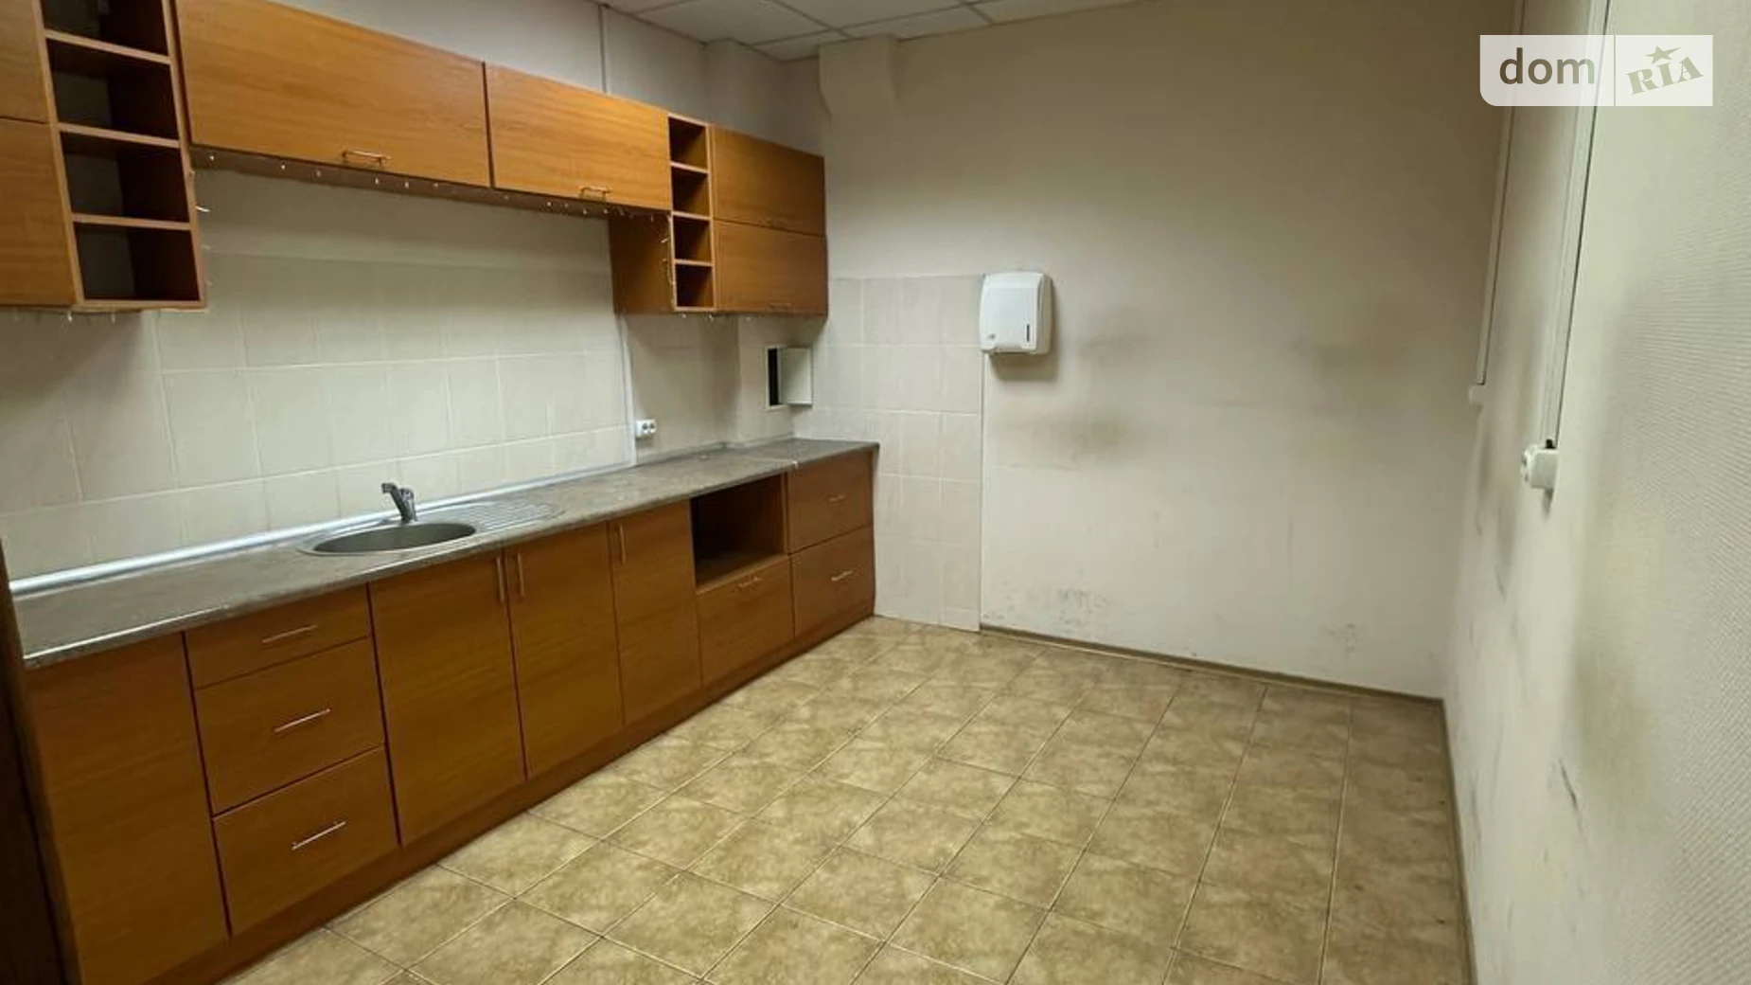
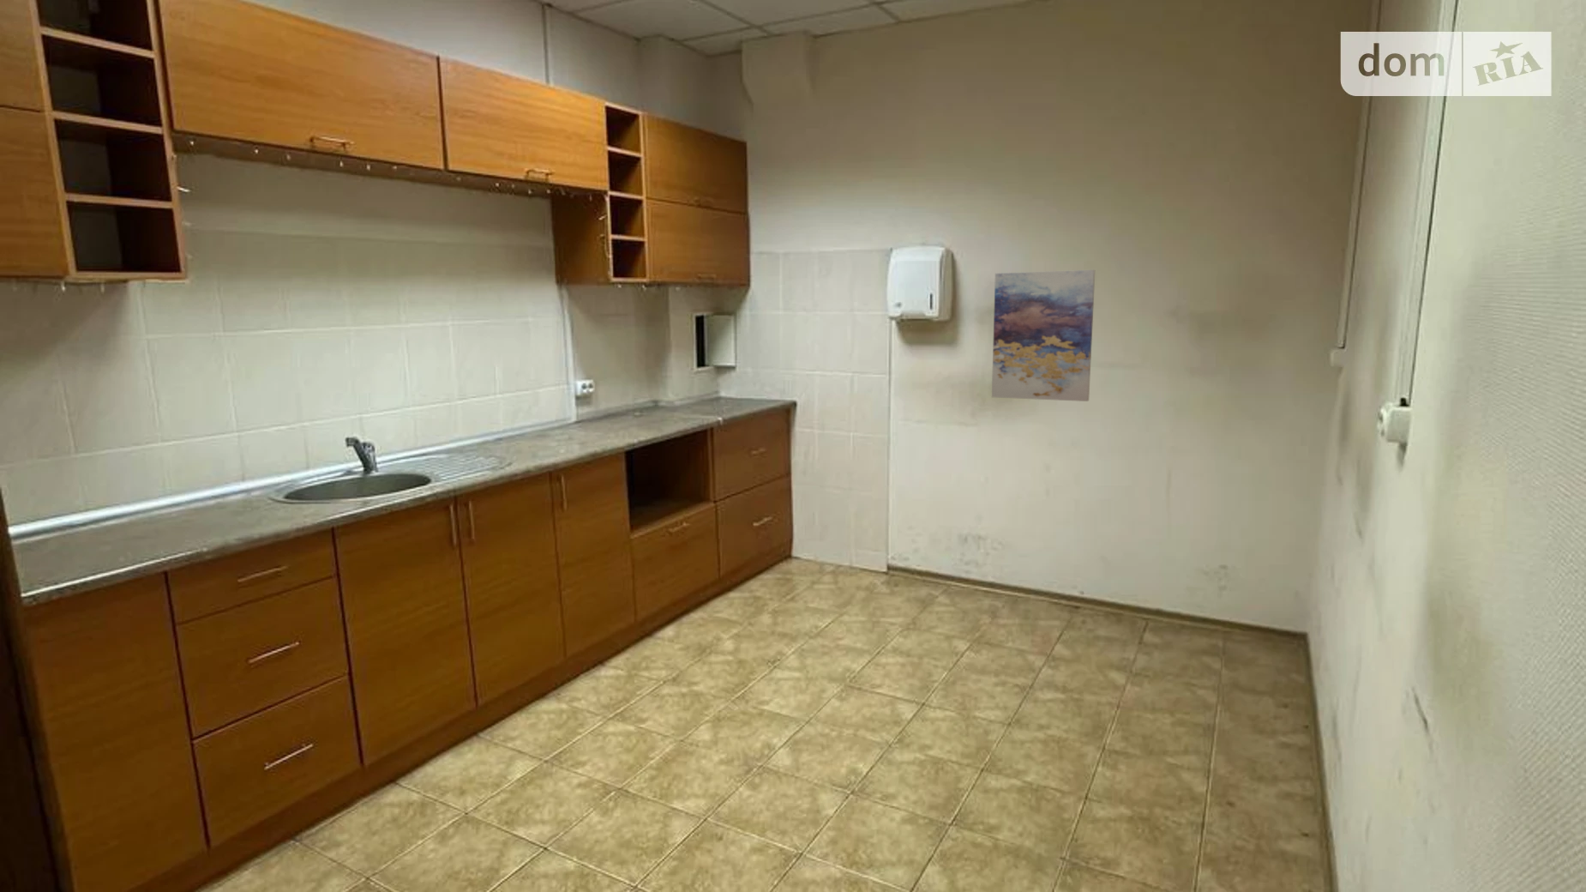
+ wall art (1040, 335)
